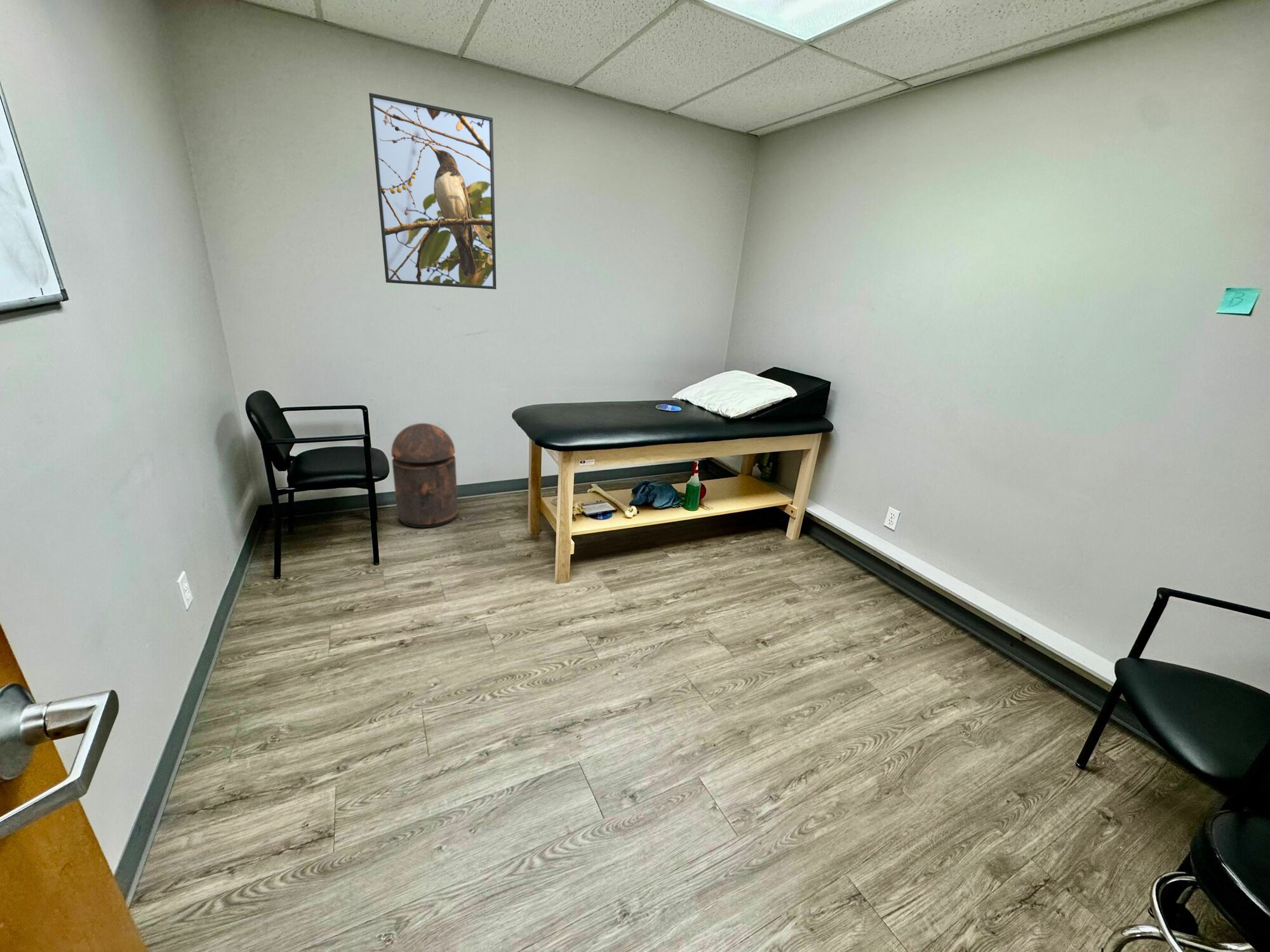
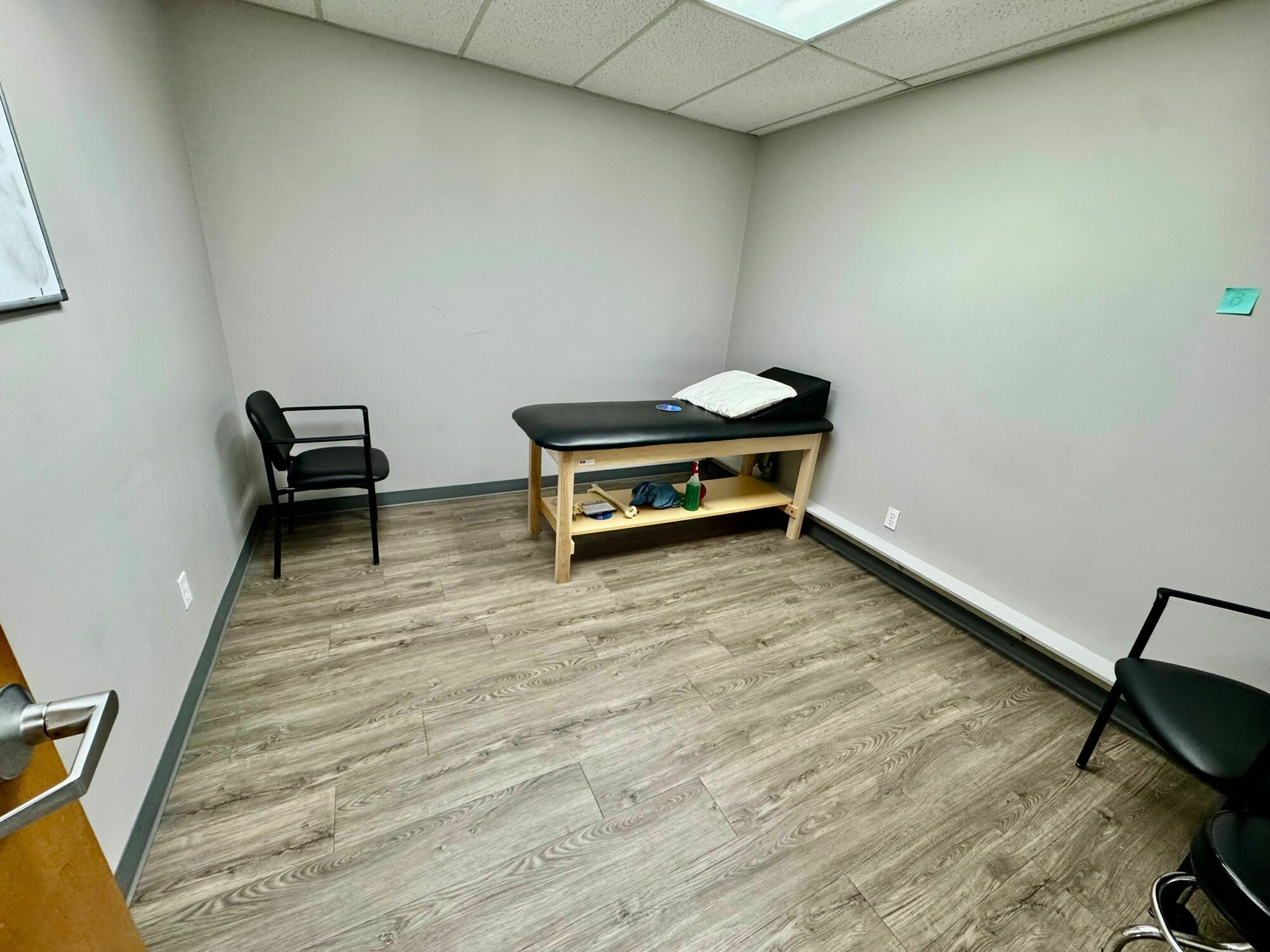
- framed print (439, 201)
- trash can (425, 472)
